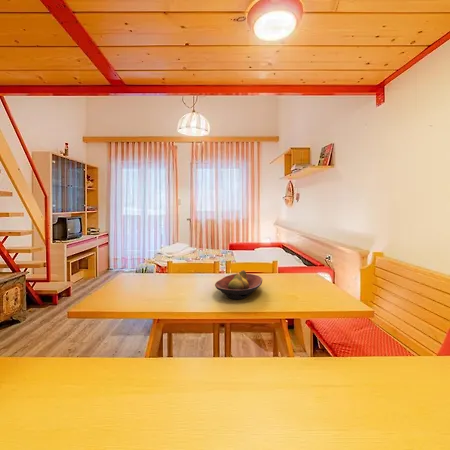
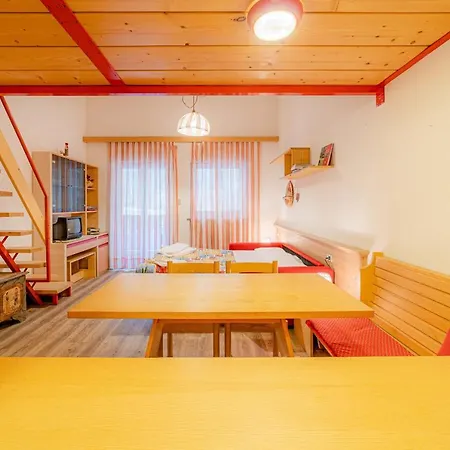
- fruit bowl (239, 282)
